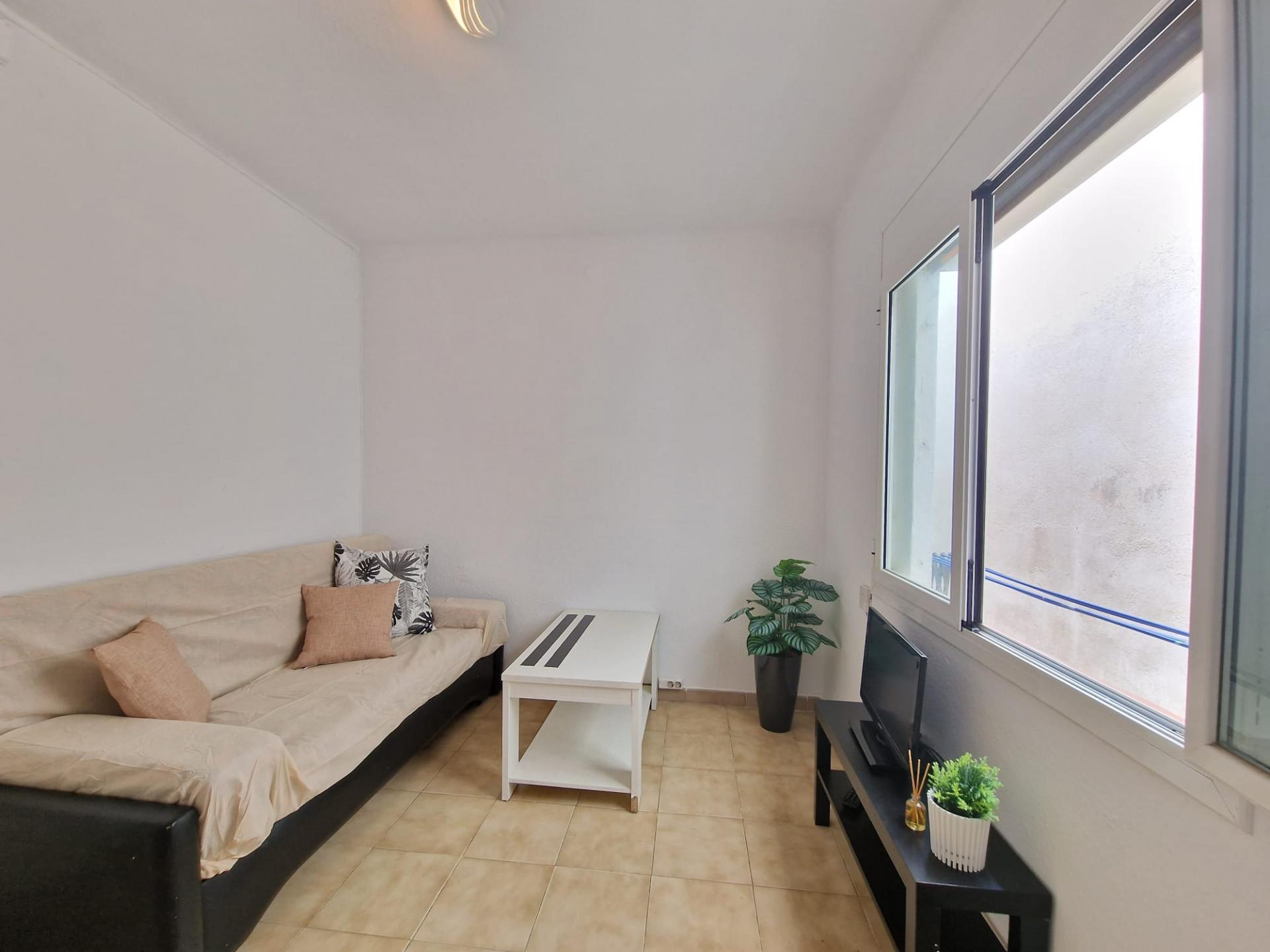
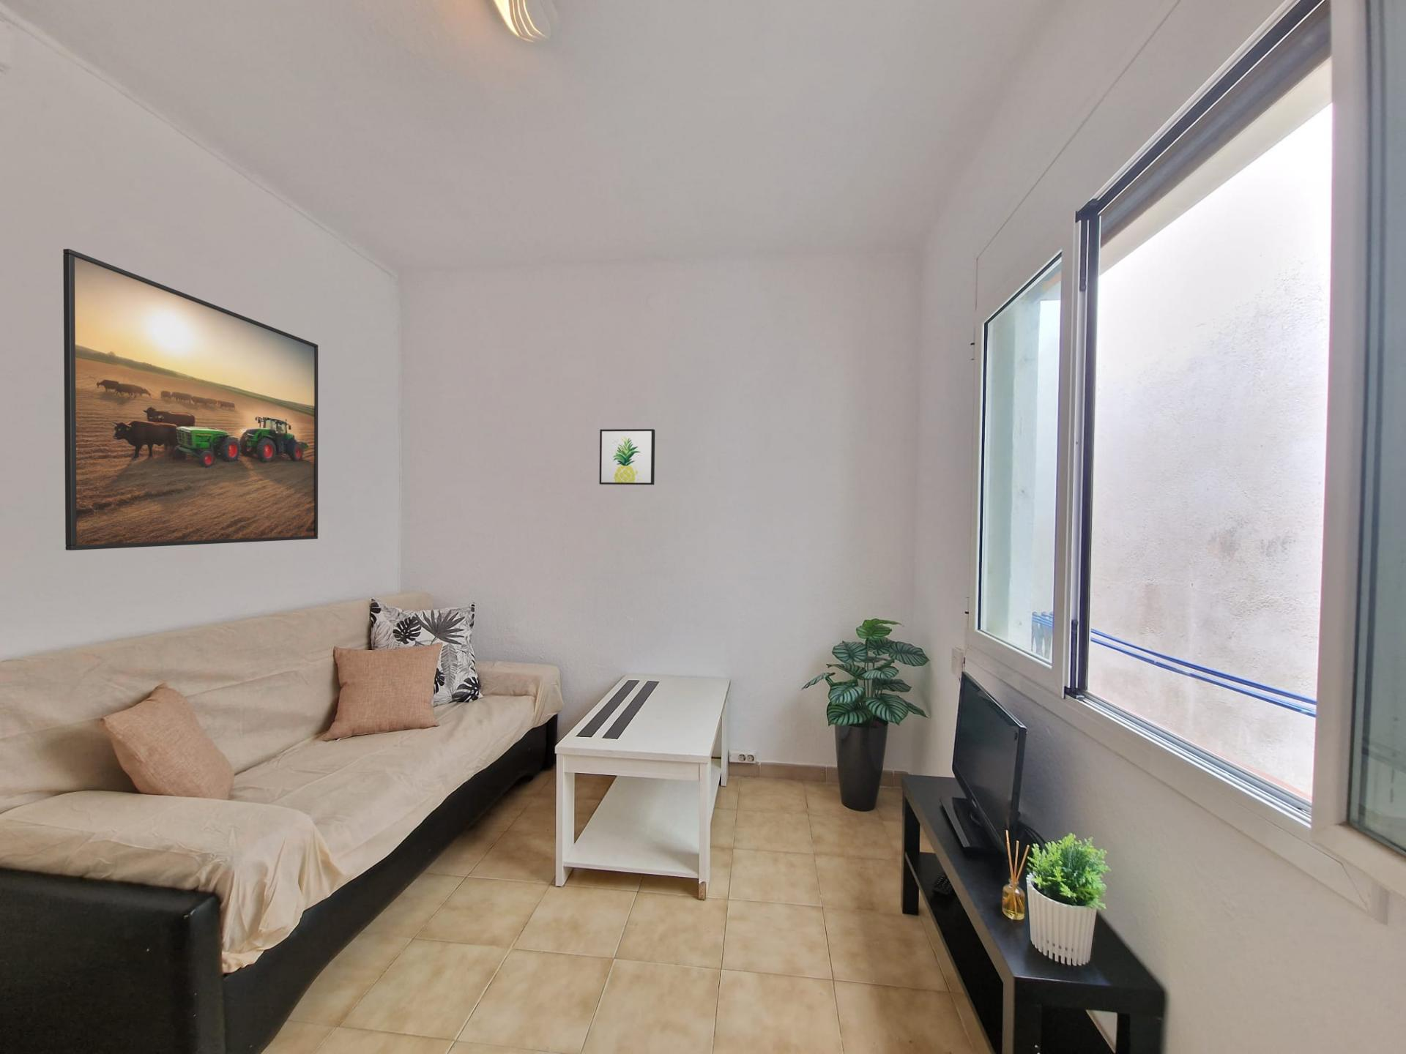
+ wall art (627, 457)
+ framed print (218, 425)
